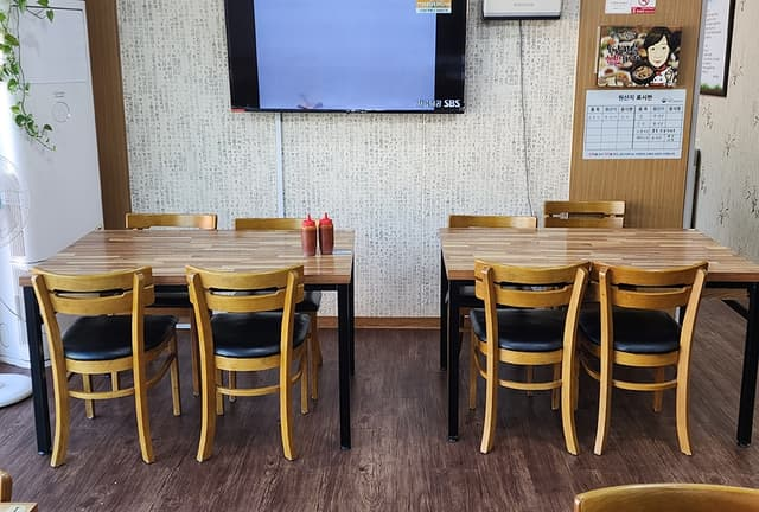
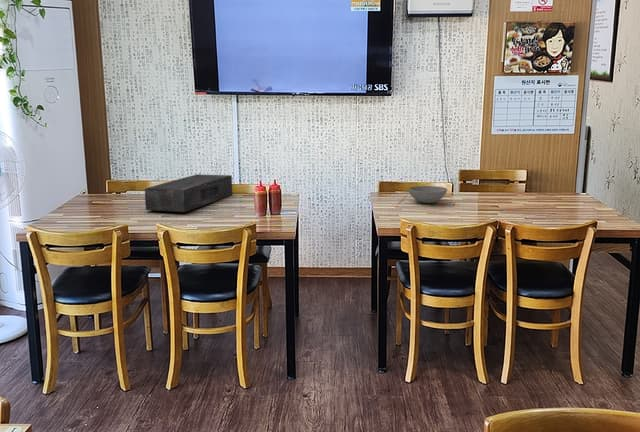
+ bowl (427, 195)
+ speaker (190, 191)
